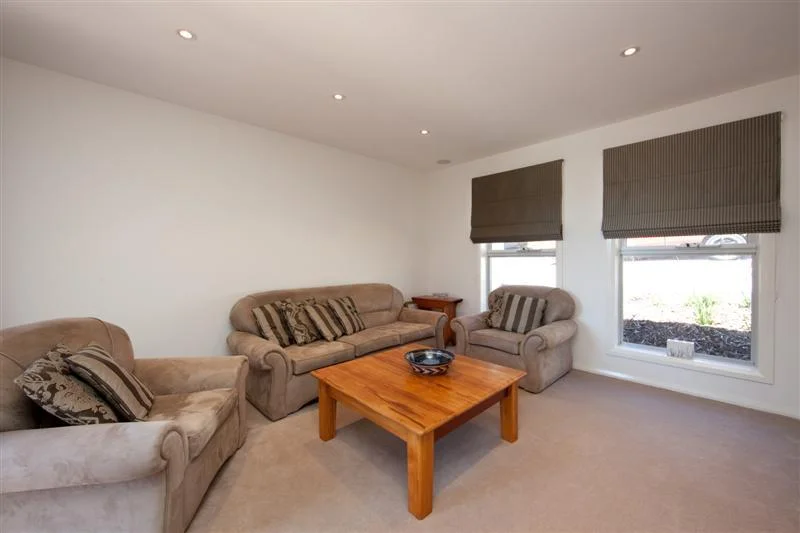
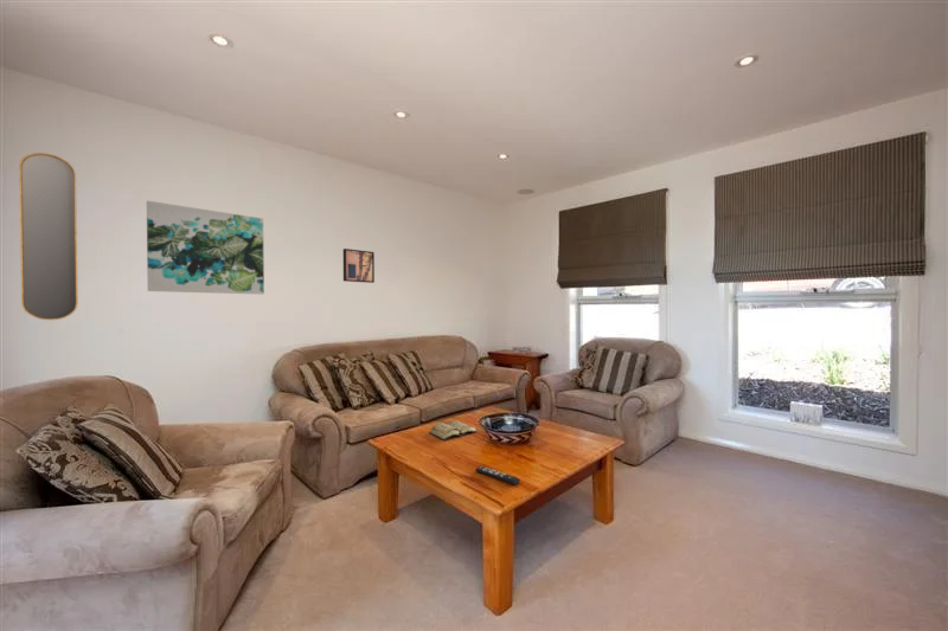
+ home mirror (49, 237)
+ diary (453, 427)
+ wall art (359, 265)
+ wall art (210, 251)
+ remote control (497, 475)
